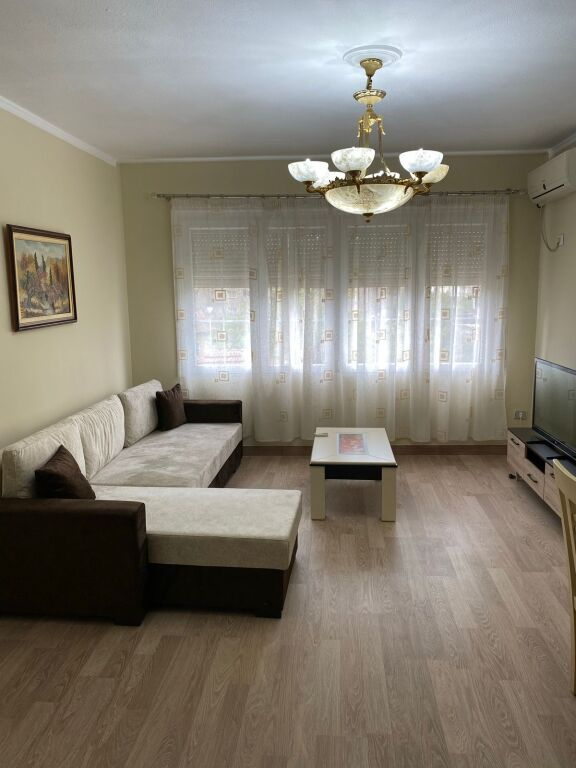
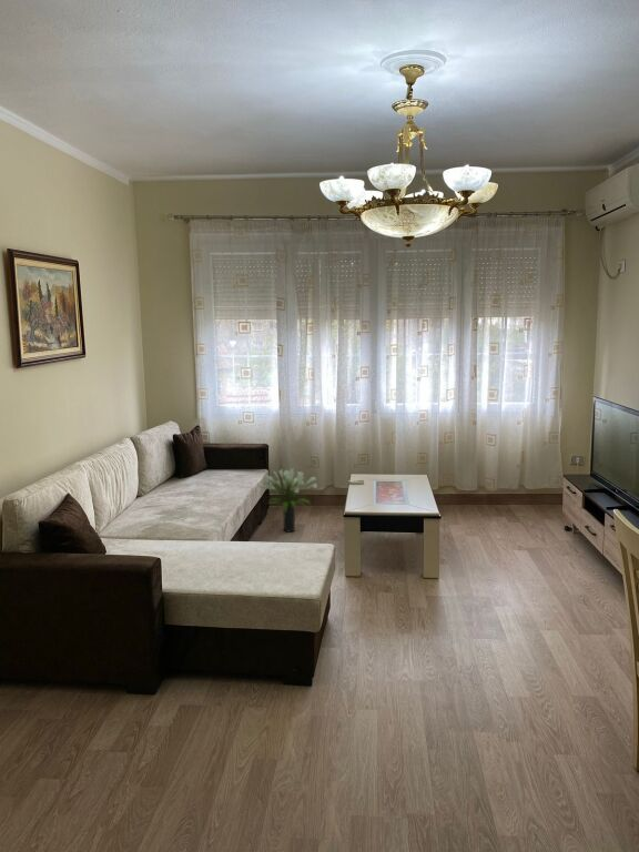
+ potted plant (288, 498)
